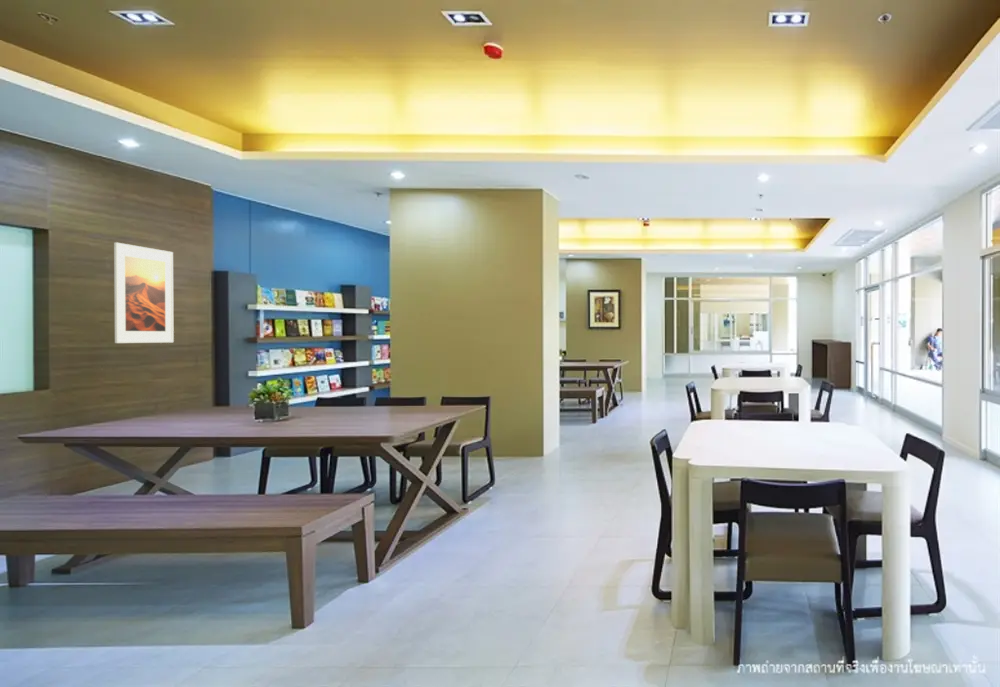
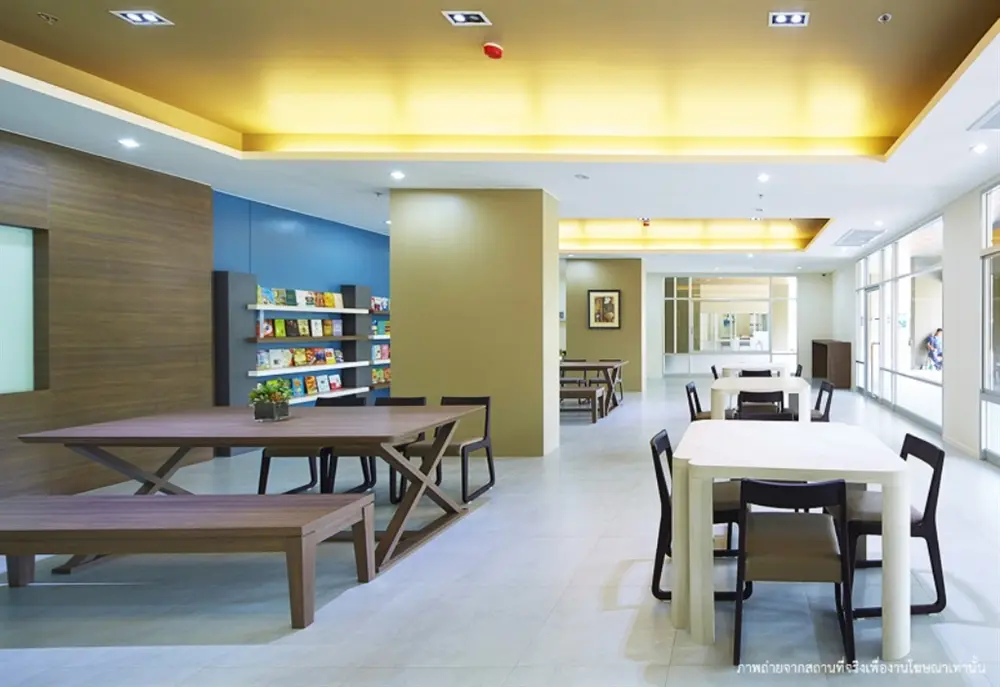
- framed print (145, 295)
